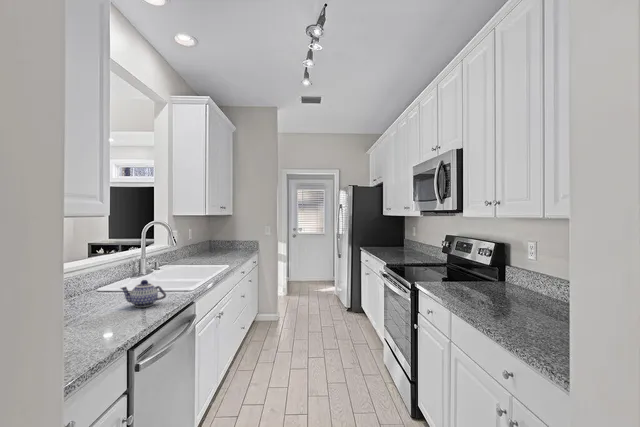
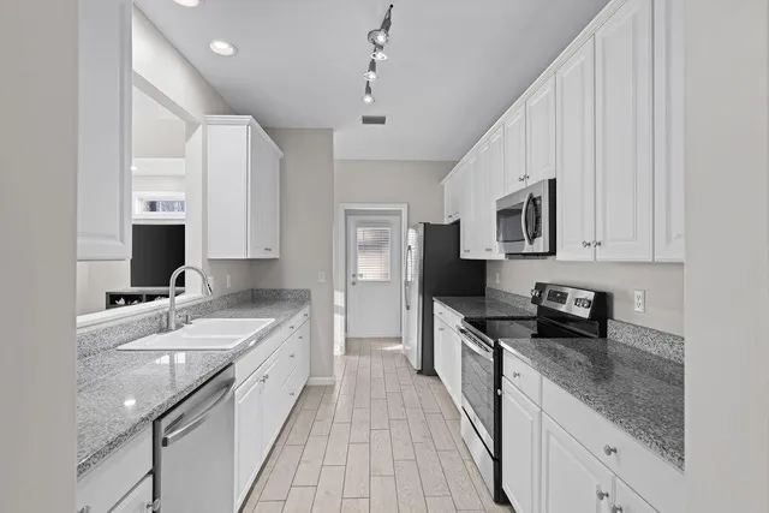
- teapot (143, 292)
